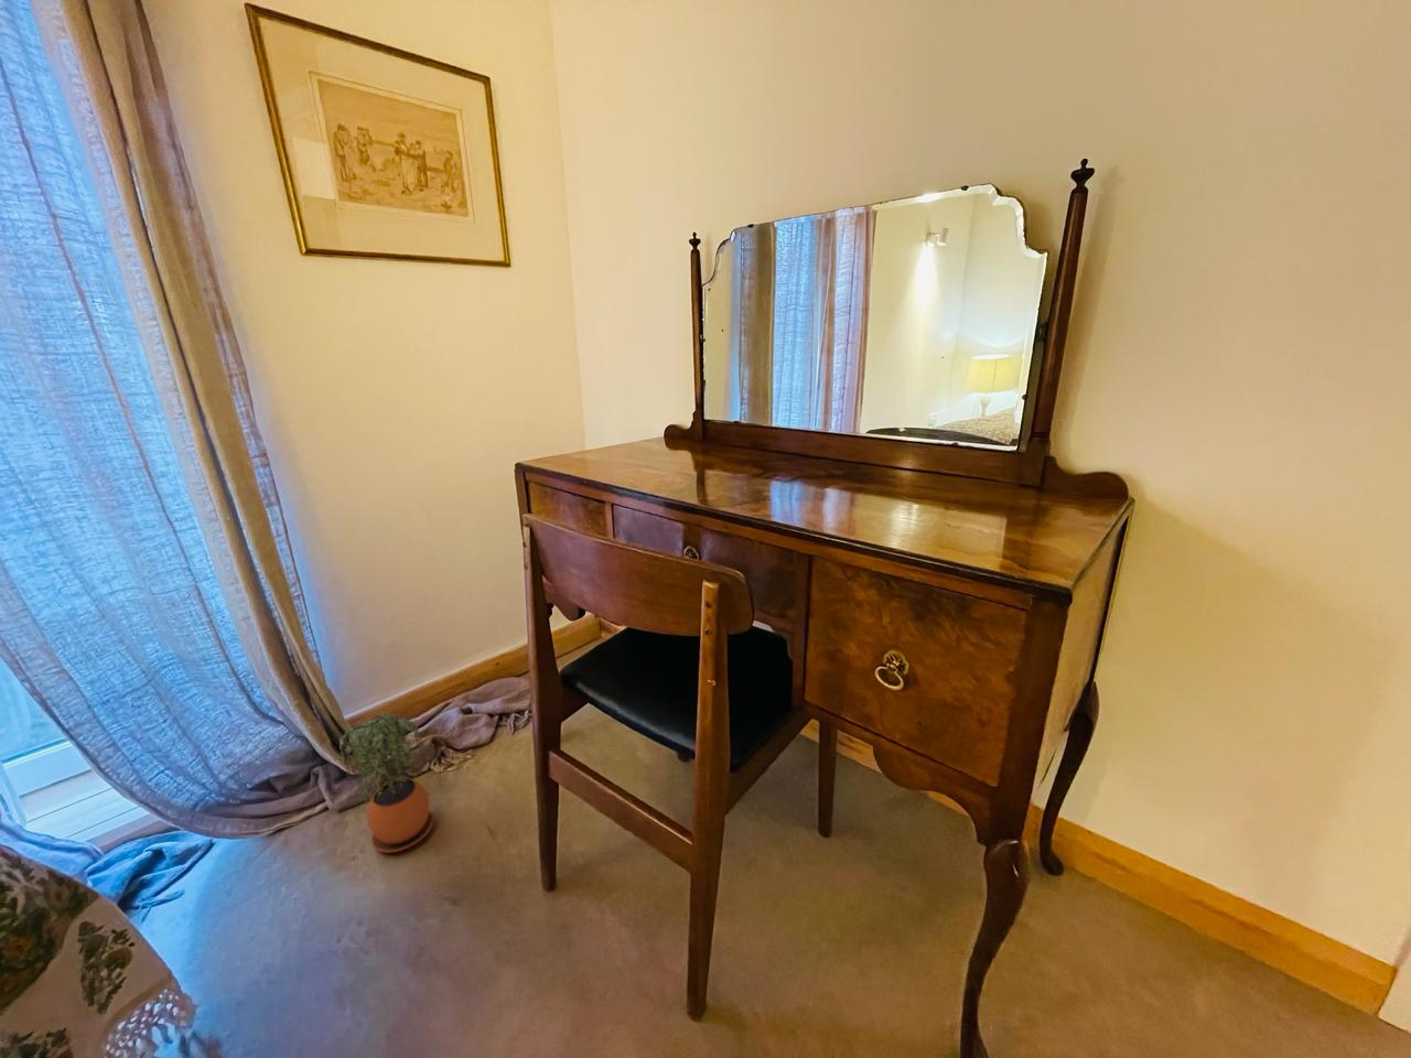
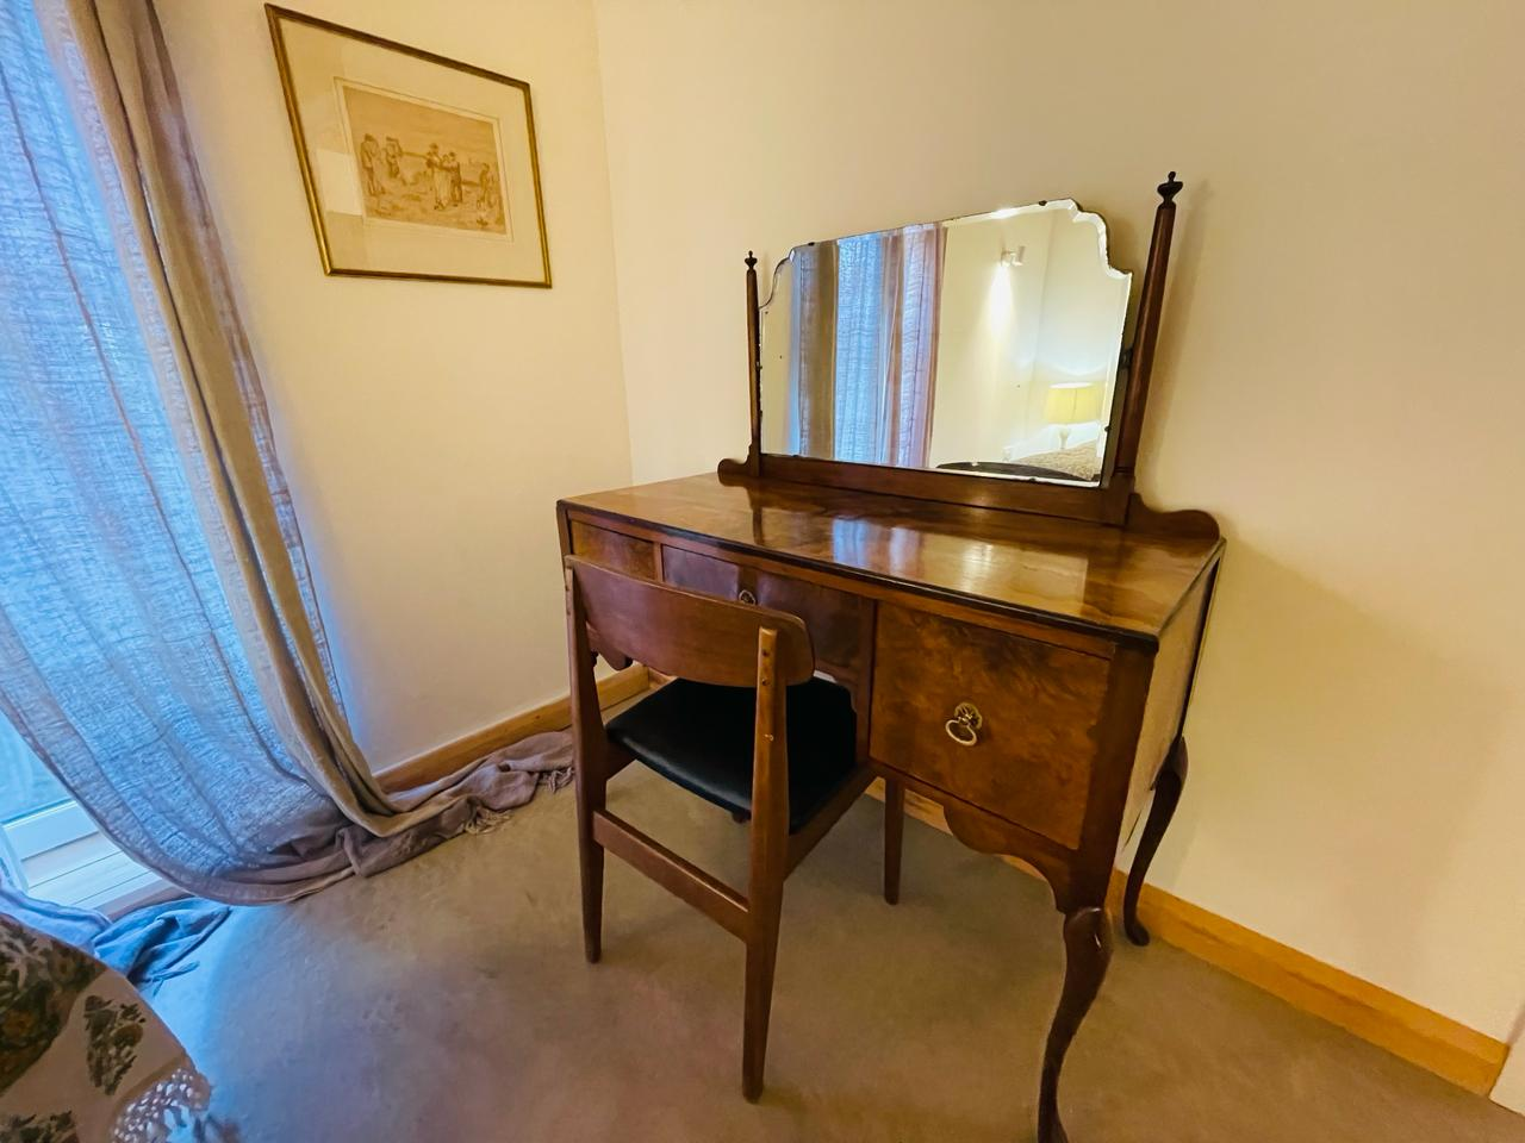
- potted plant (392, 779)
